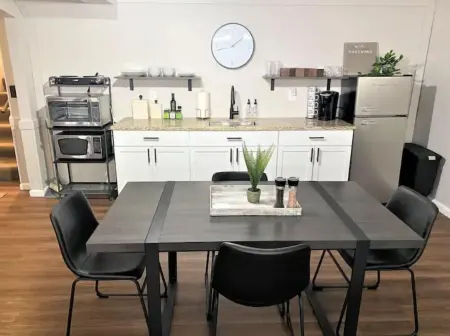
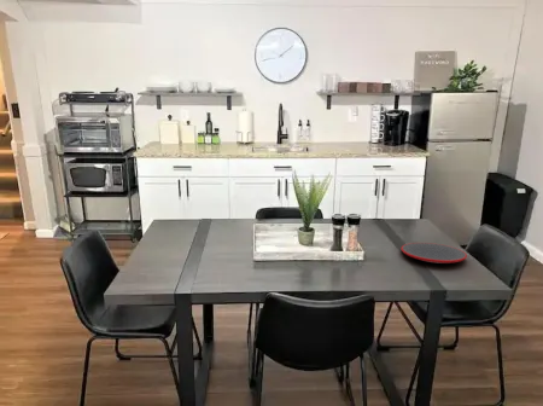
+ plate (432, 253)
